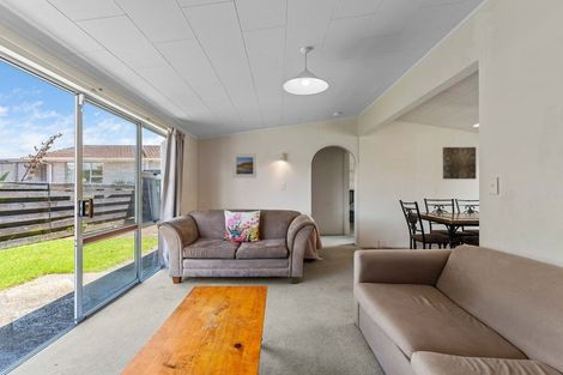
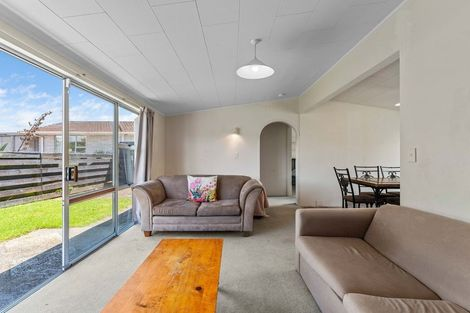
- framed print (244, 165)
- wall art (459, 163)
